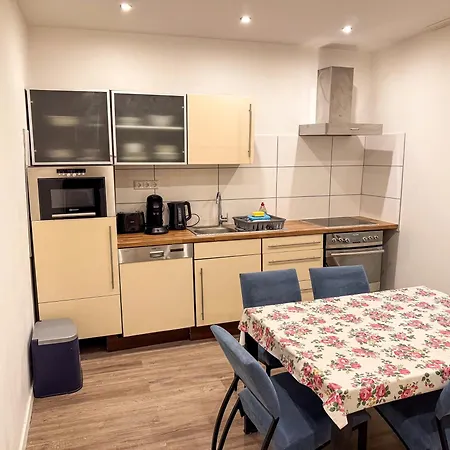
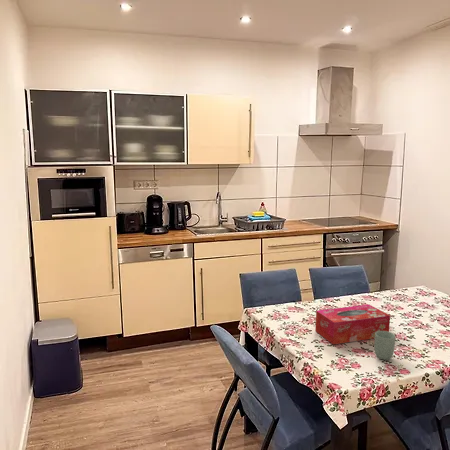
+ cup (384, 346)
+ tissue box (352, 323)
